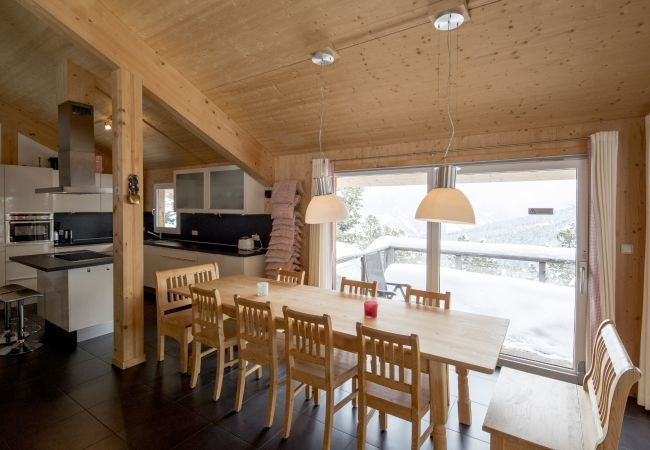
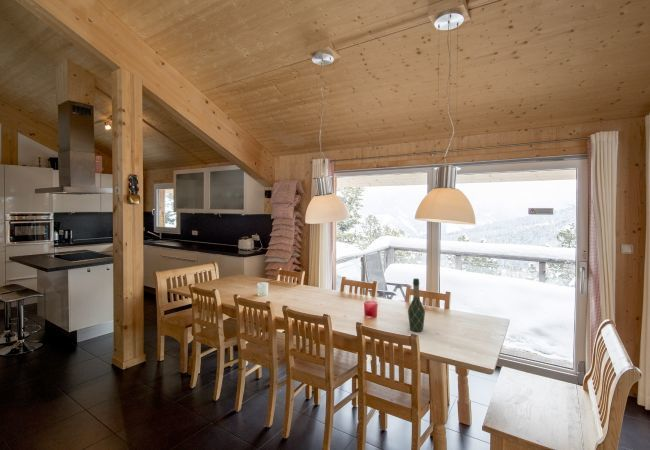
+ wine bottle (416, 304)
